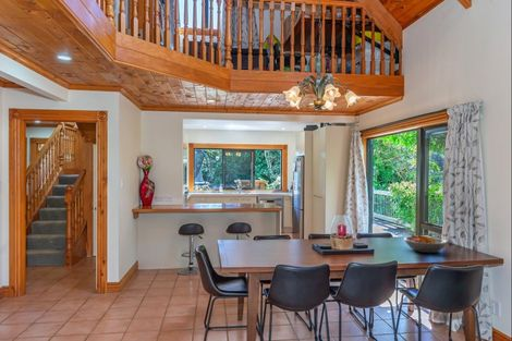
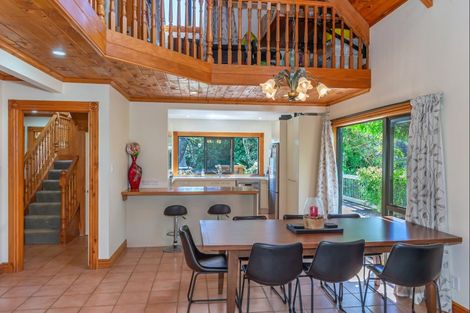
- fruit bowl (425, 243)
